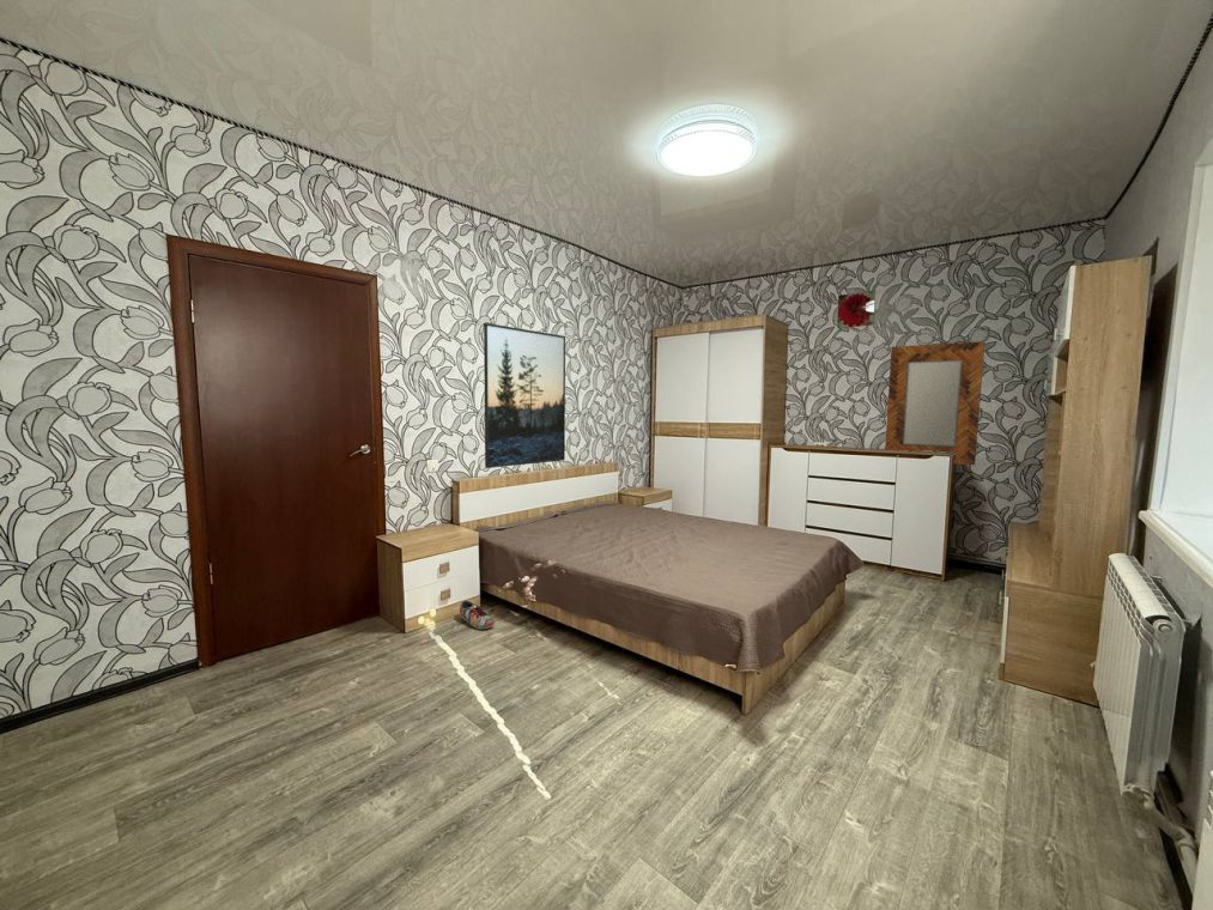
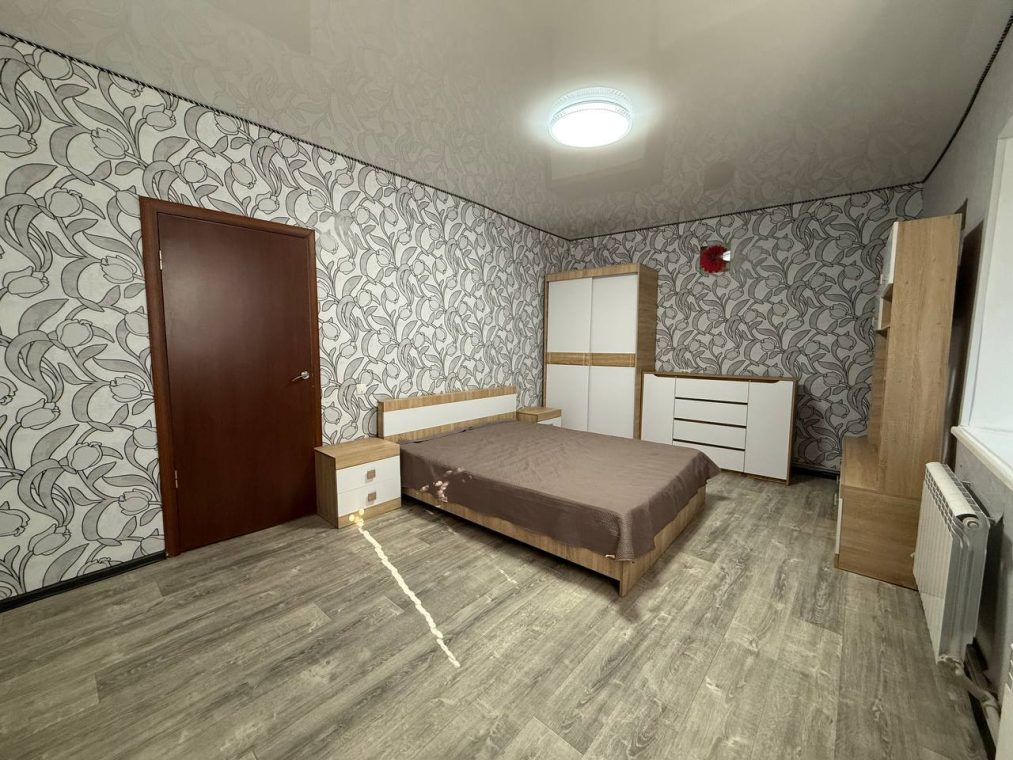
- home mirror (932, 404)
- shoe (475, 614)
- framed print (527, 398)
